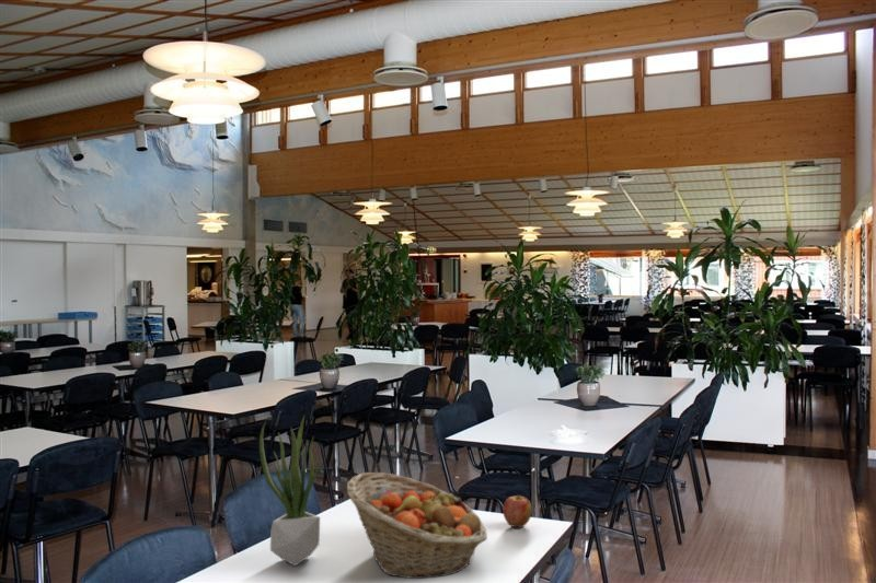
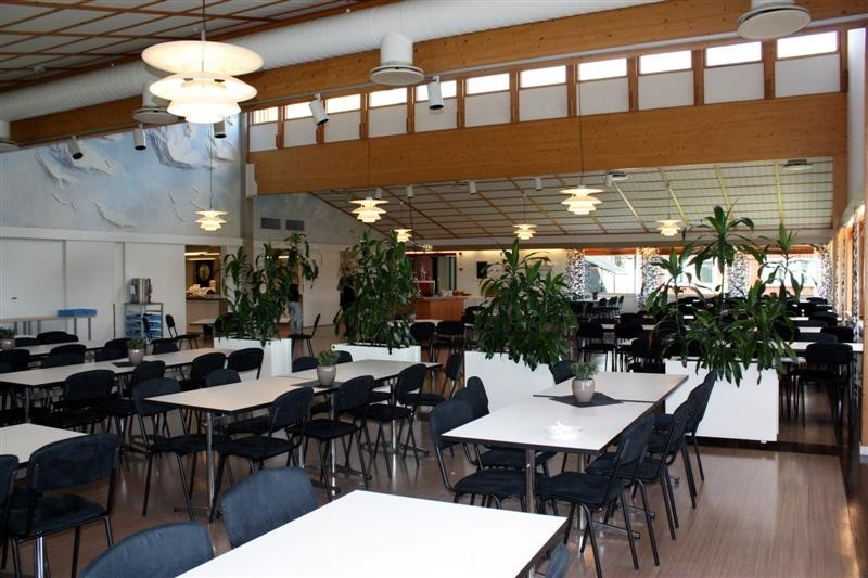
- apple (517, 510)
- fruit basket (416, 518)
- potted plant (290, 490)
